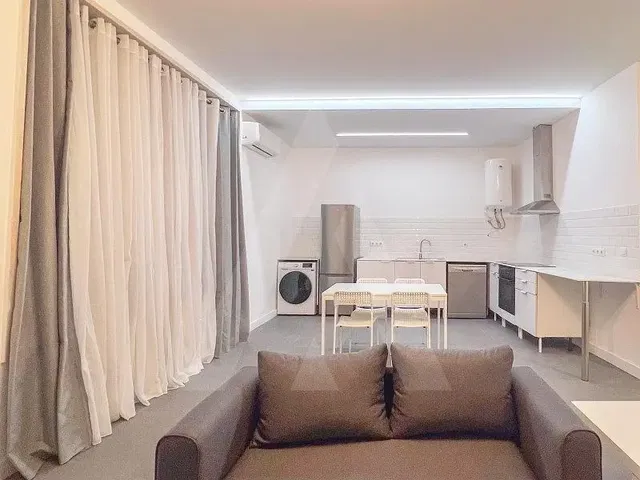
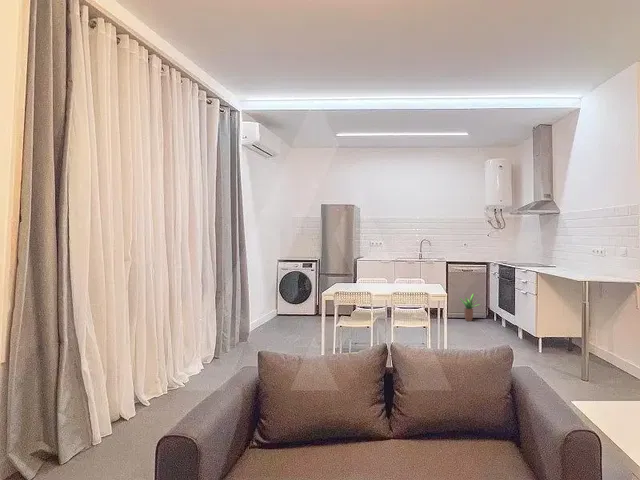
+ potted plant (469, 306)
